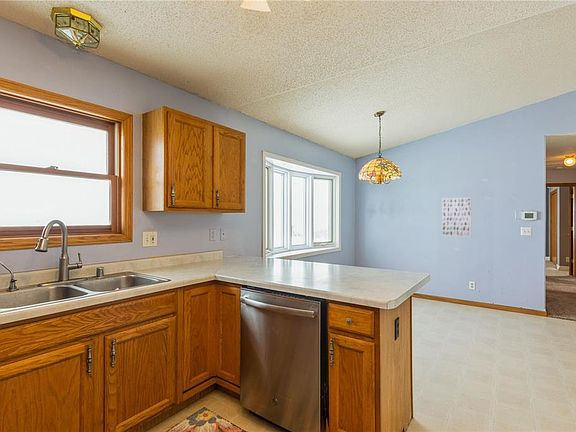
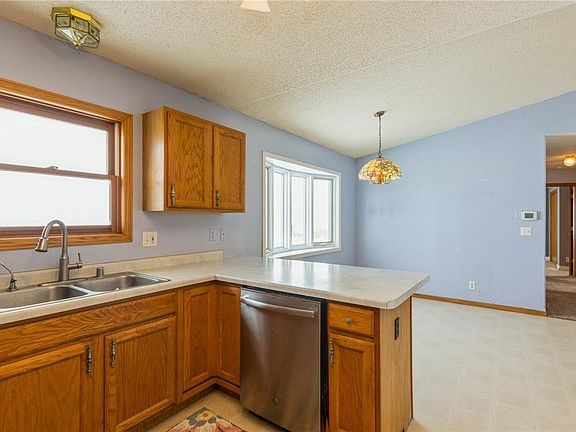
- wall art (456, 217)
